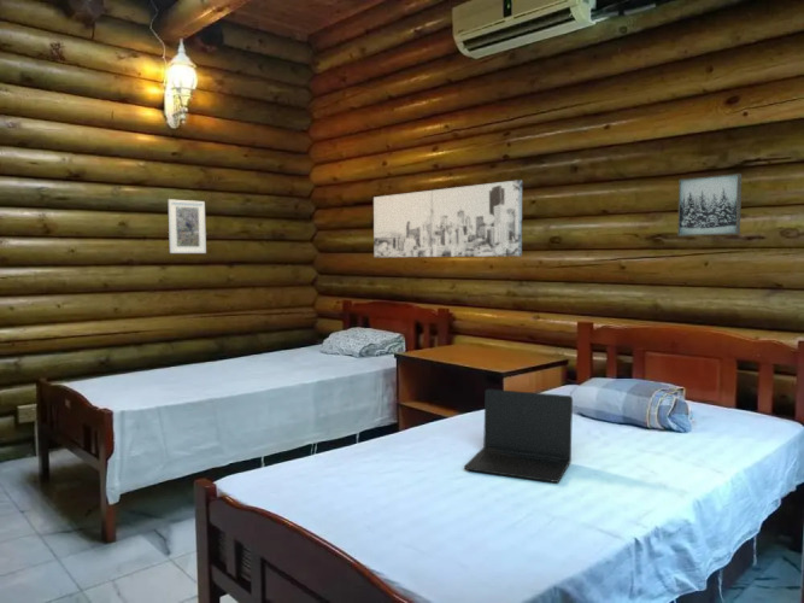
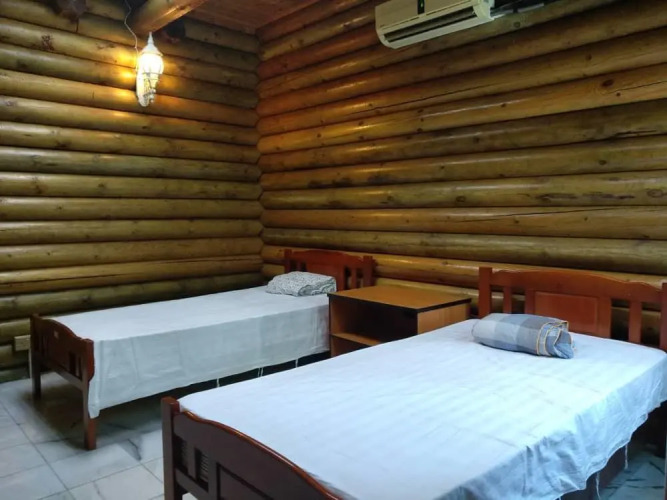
- wall art (439, 223)
- wall art (708, 205)
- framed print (187, 227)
- laptop (518, 432)
